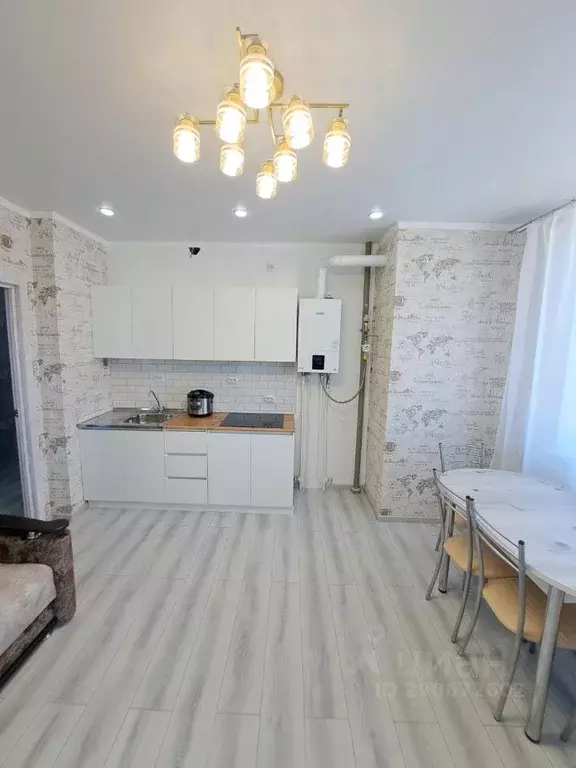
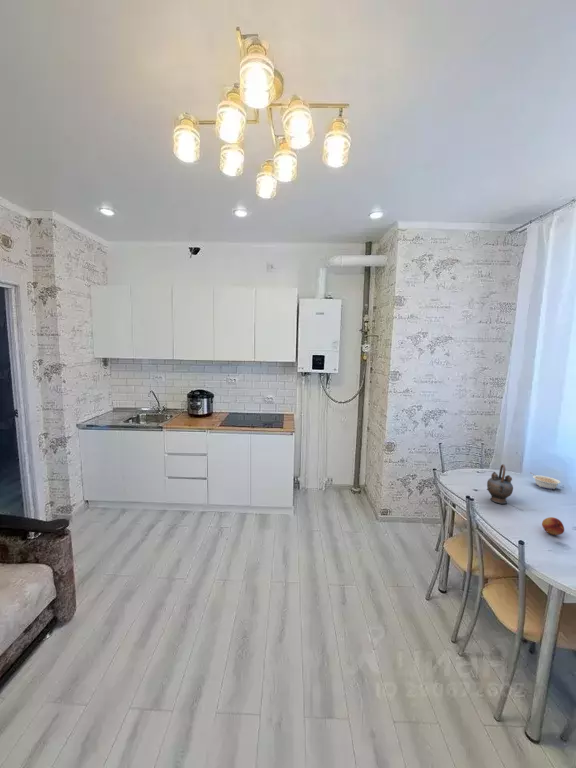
+ fruit (552, 525)
+ teapot (500, 483)
+ legume (545, 481)
